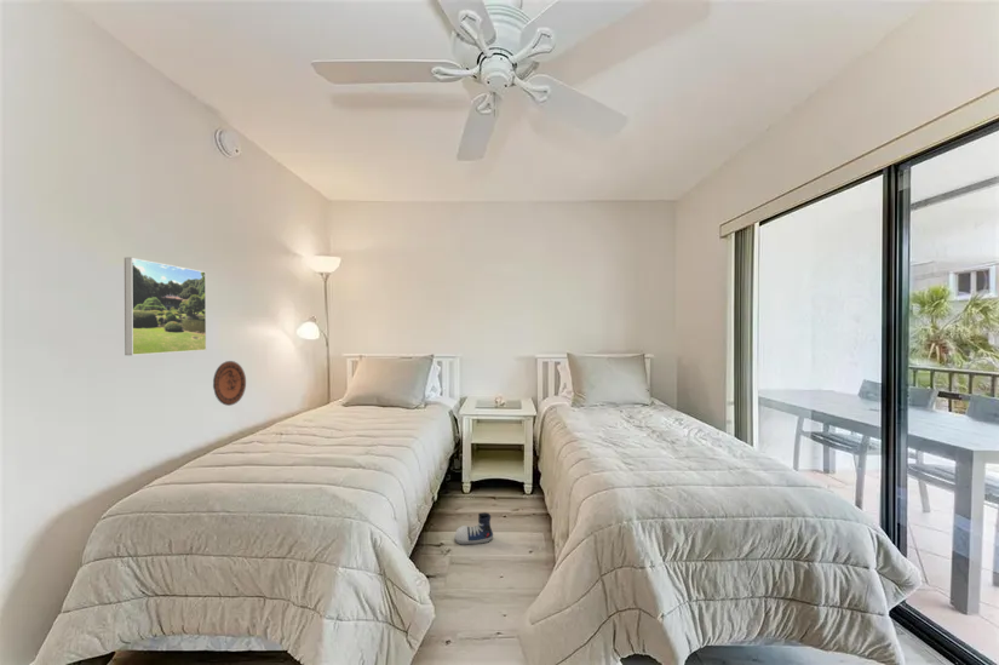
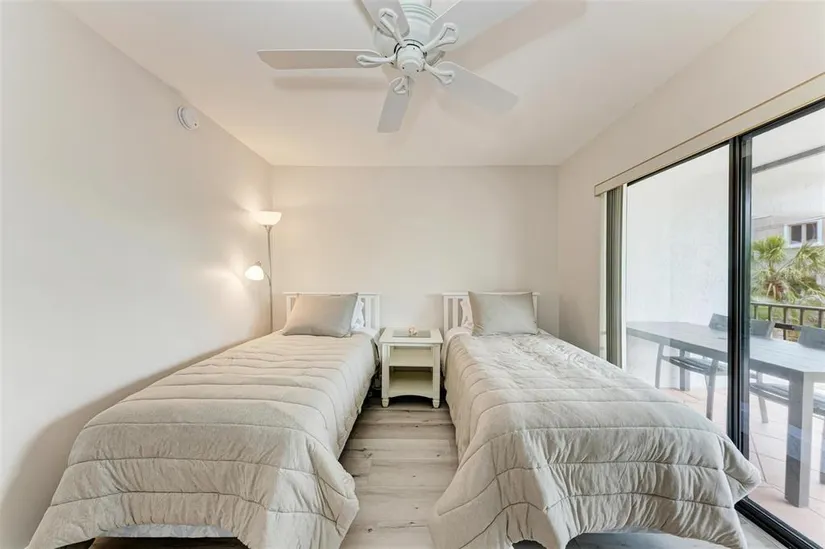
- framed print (170, 309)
- shoe (473, 527)
- decorative plate (229, 383)
